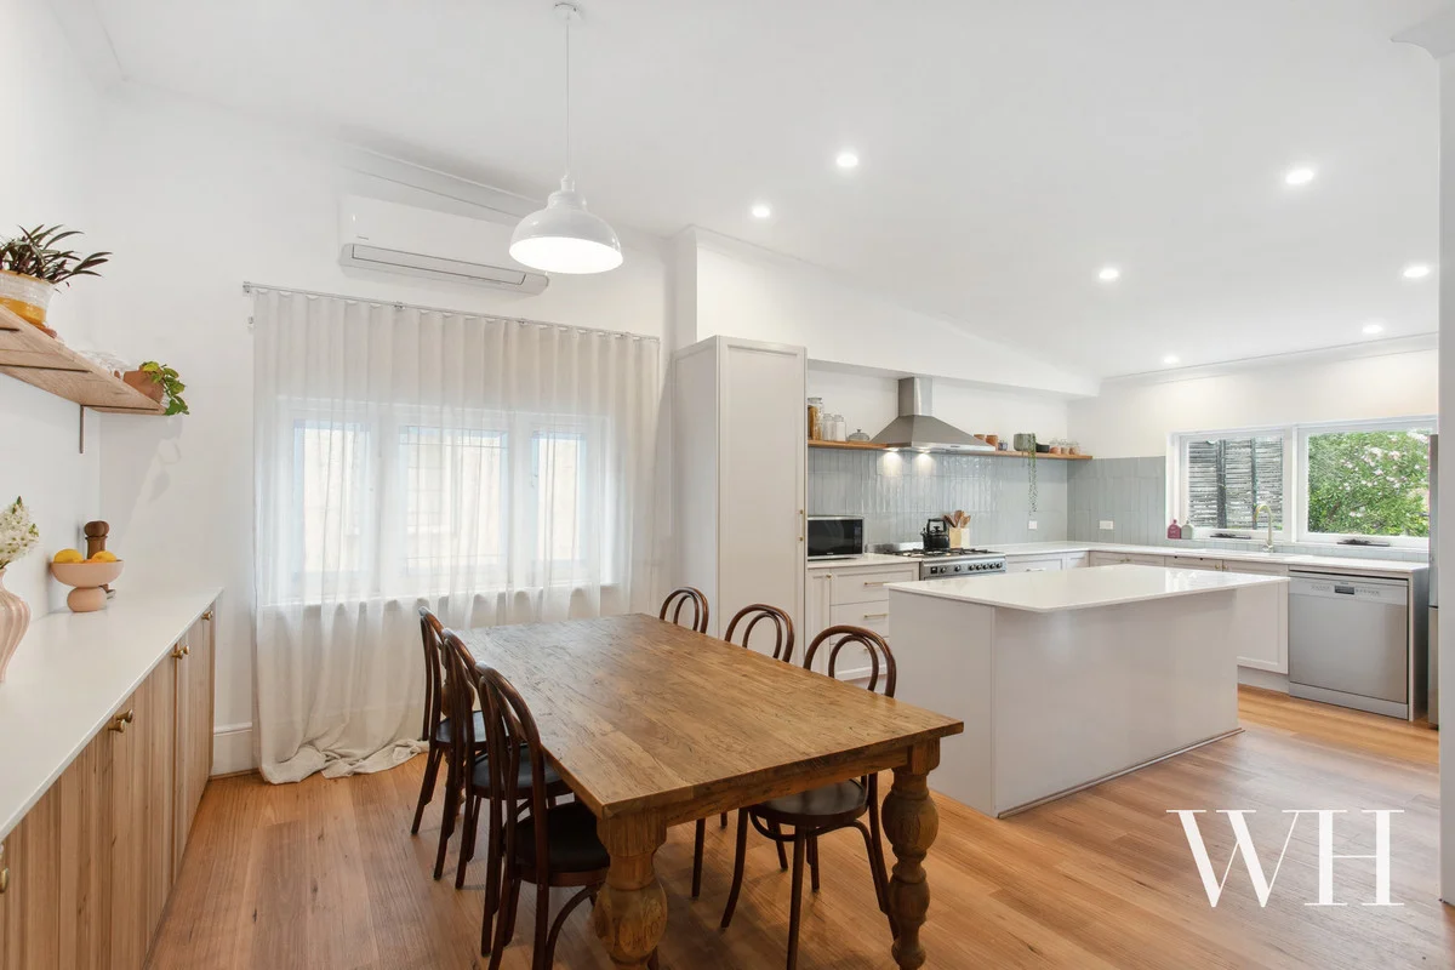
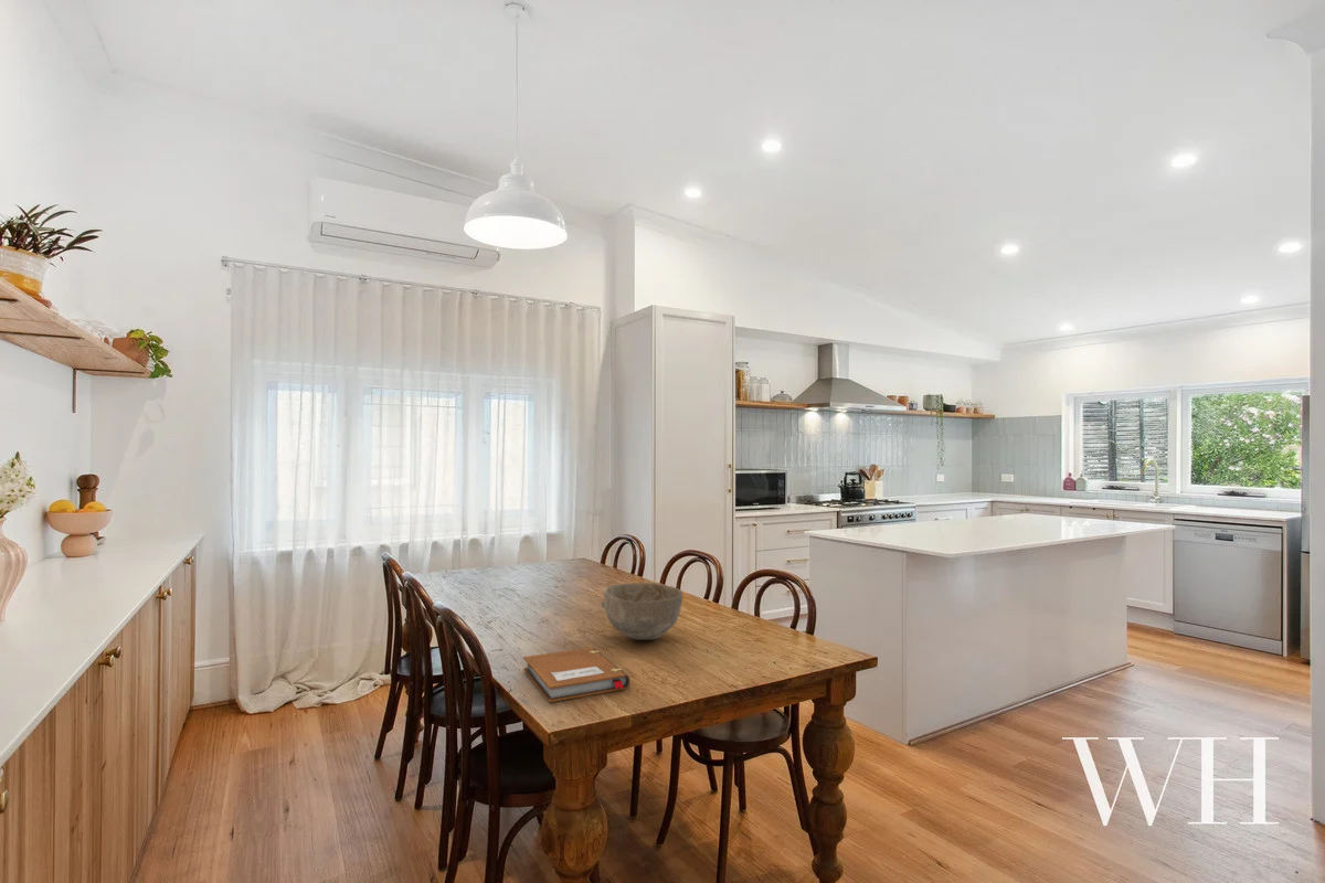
+ bowl (640, 614)
+ notebook (575, 672)
